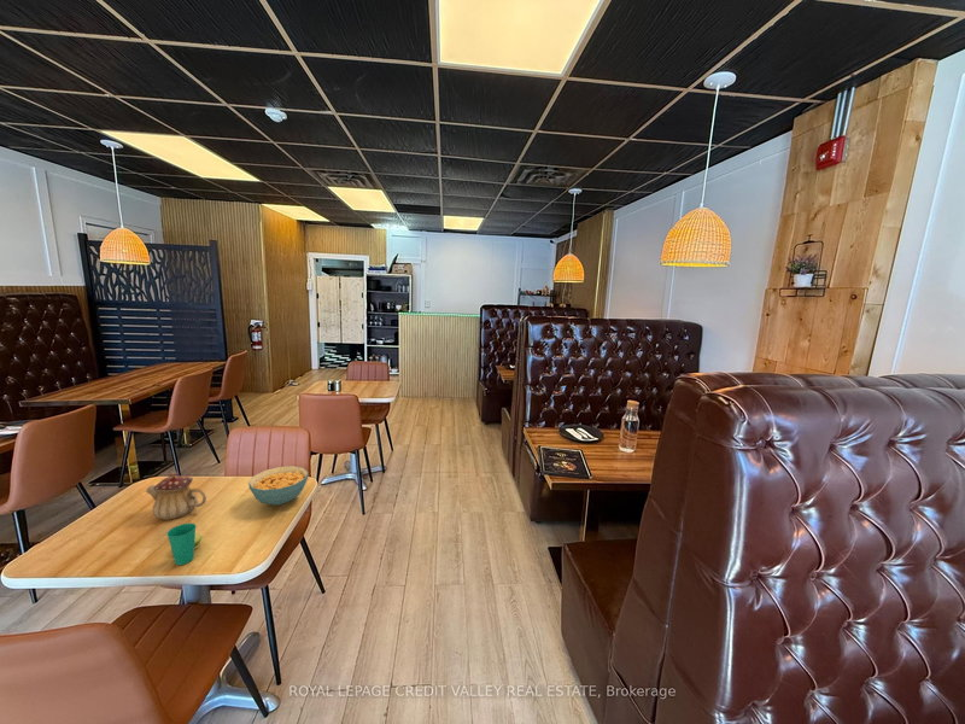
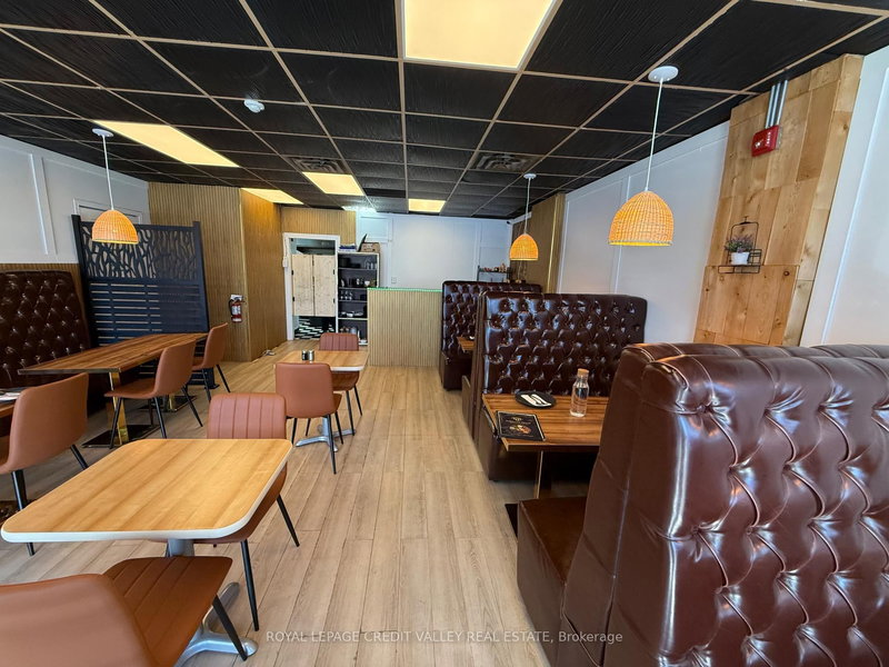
- teapot (176, 492)
- cereal bowl (280, 489)
- cup (185, 538)
